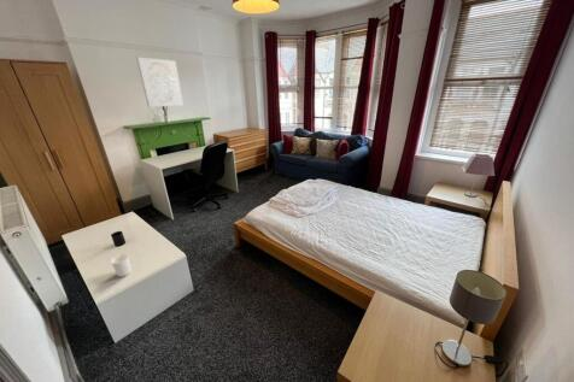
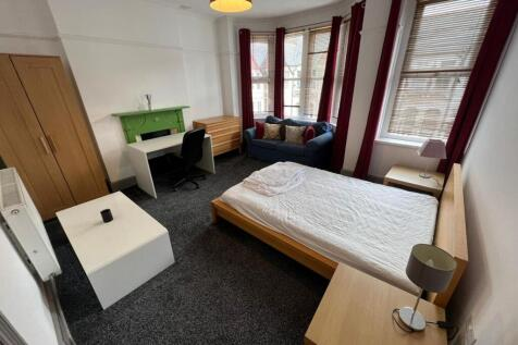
- candle holder (122, 265)
- wall art (162, 83)
